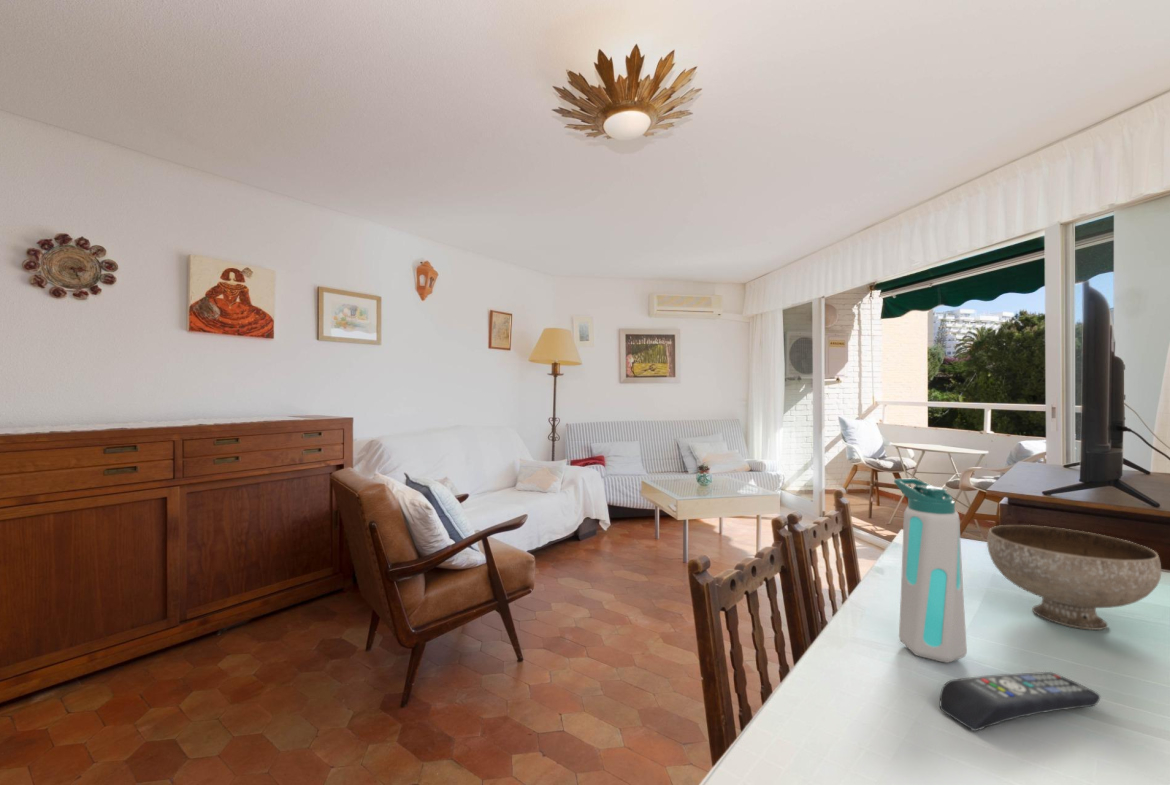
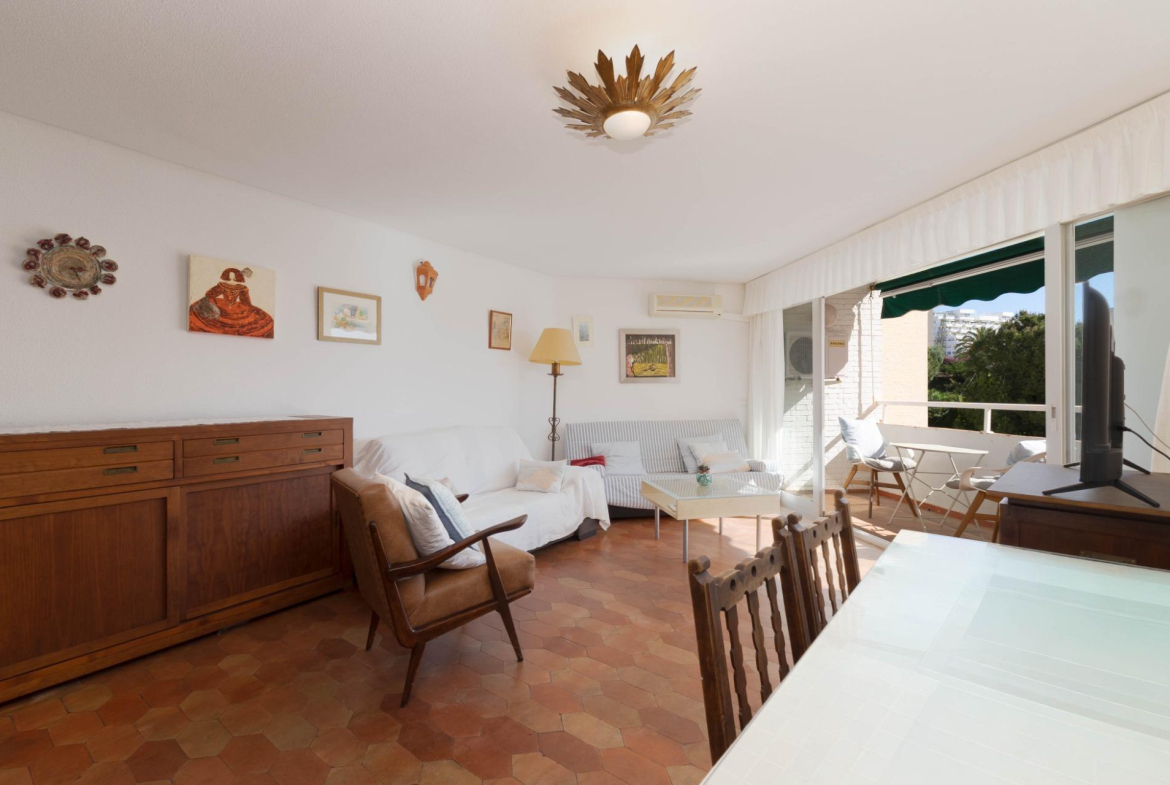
- remote control (1018, 695)
- water bottle (927, 566)
- bowl (1067, 578)
